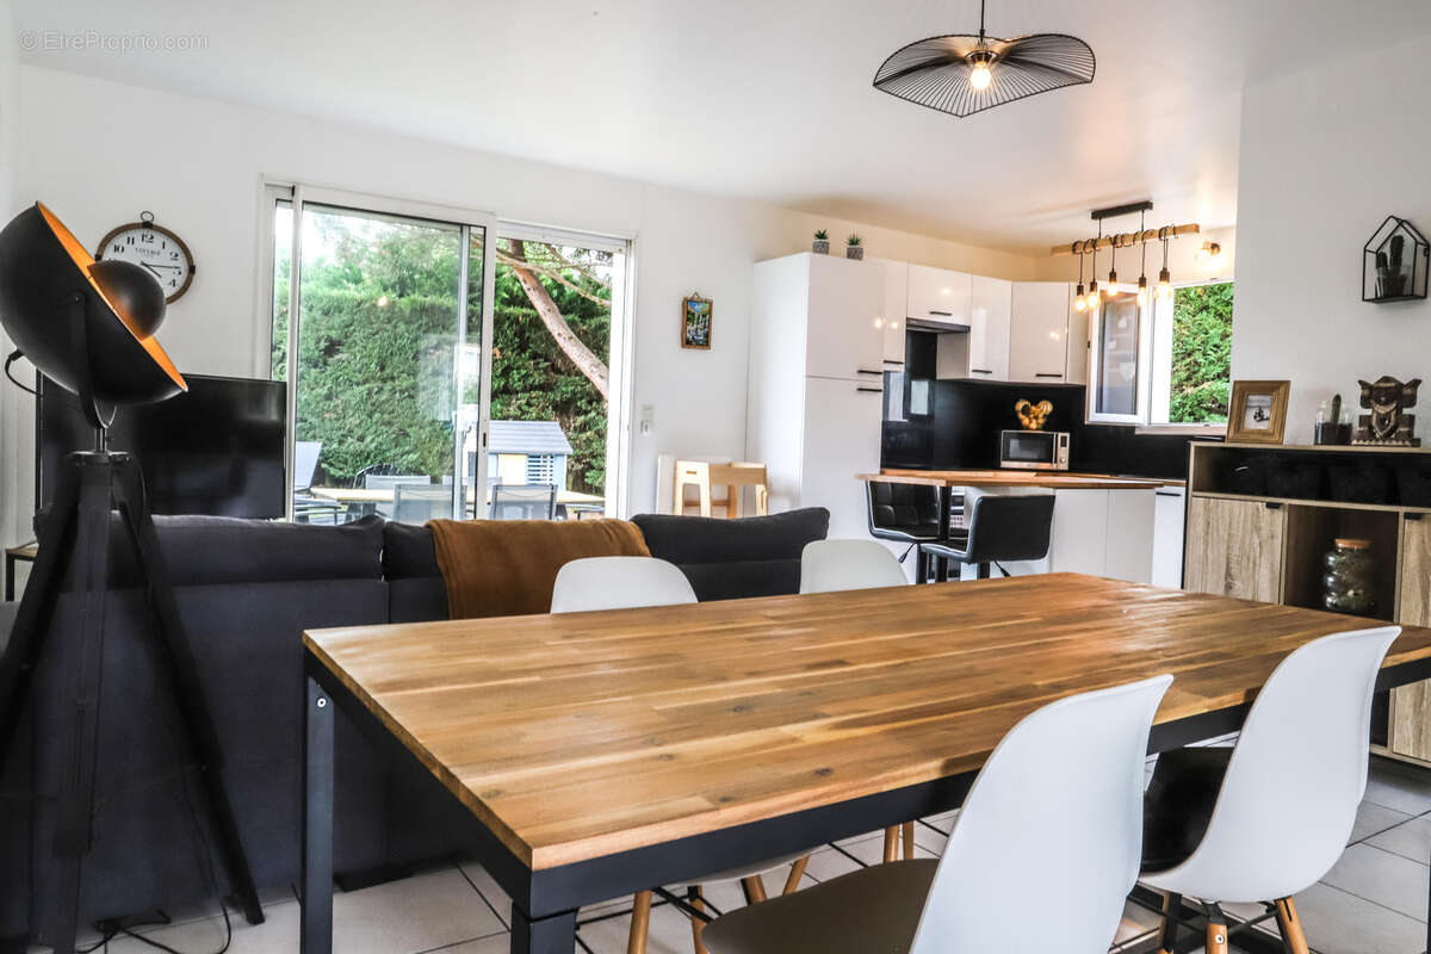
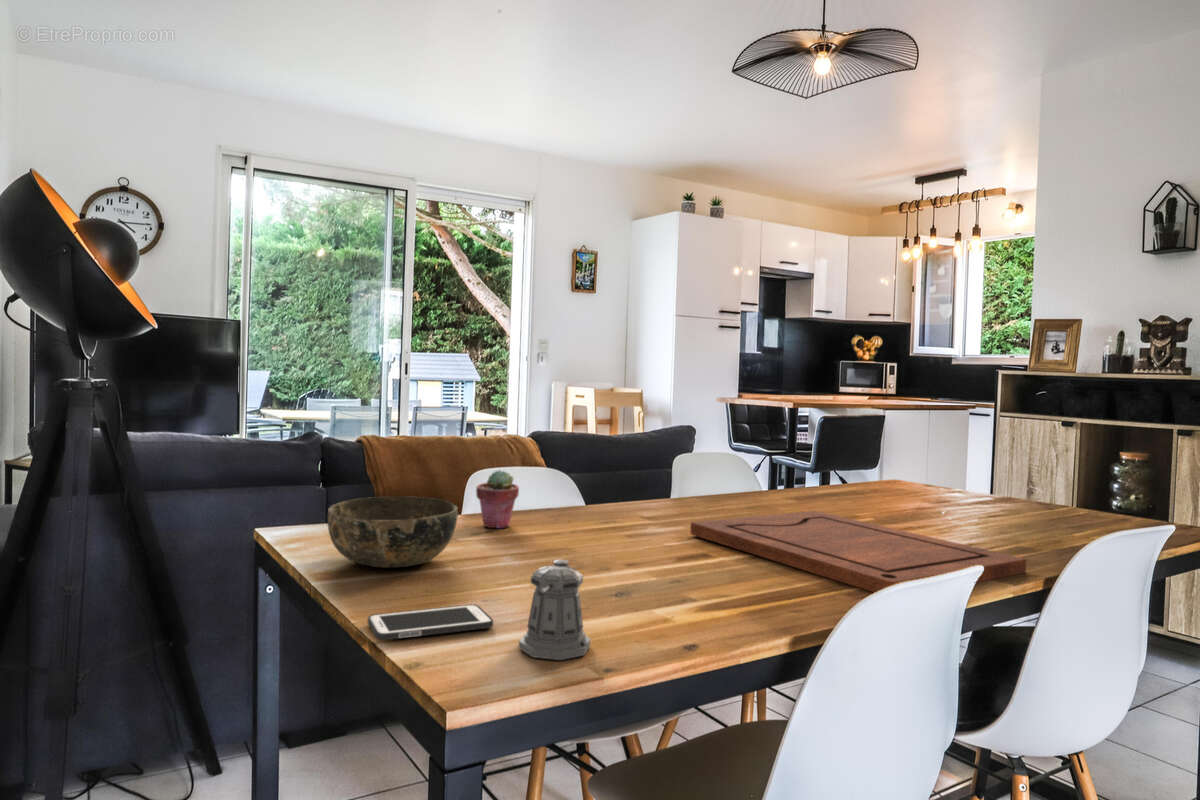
+ bowl (393, 534)
+ cutting board (845, 545)
+ pepper shaker (553, 607)
+ potted succulent (497, 497)
+ cell phone (430, 621)
